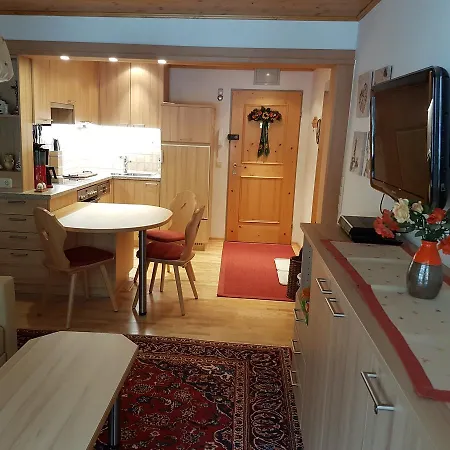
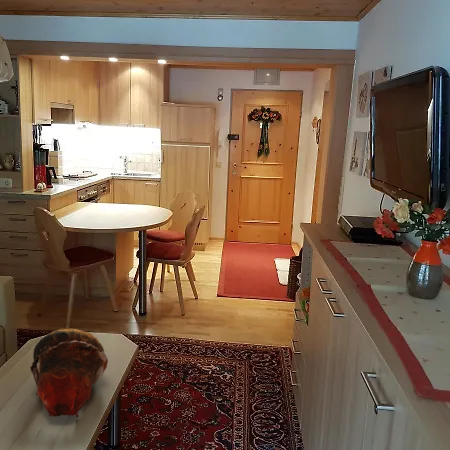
+ decorative bowl (66, 367)
